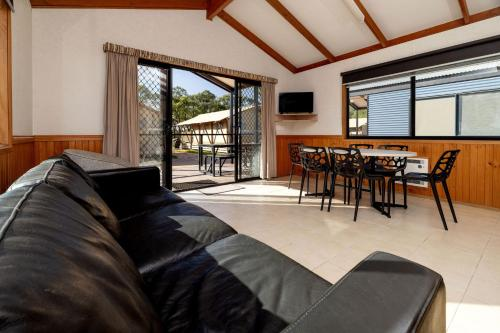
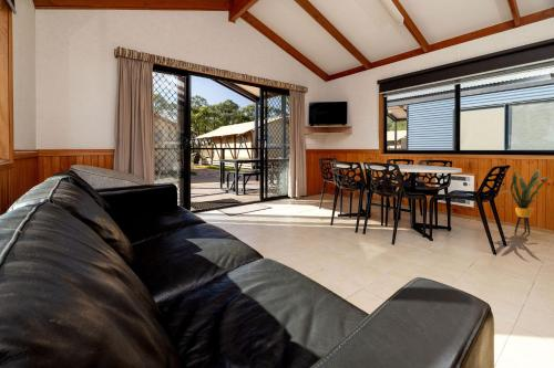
+ house plant (529, 200)
